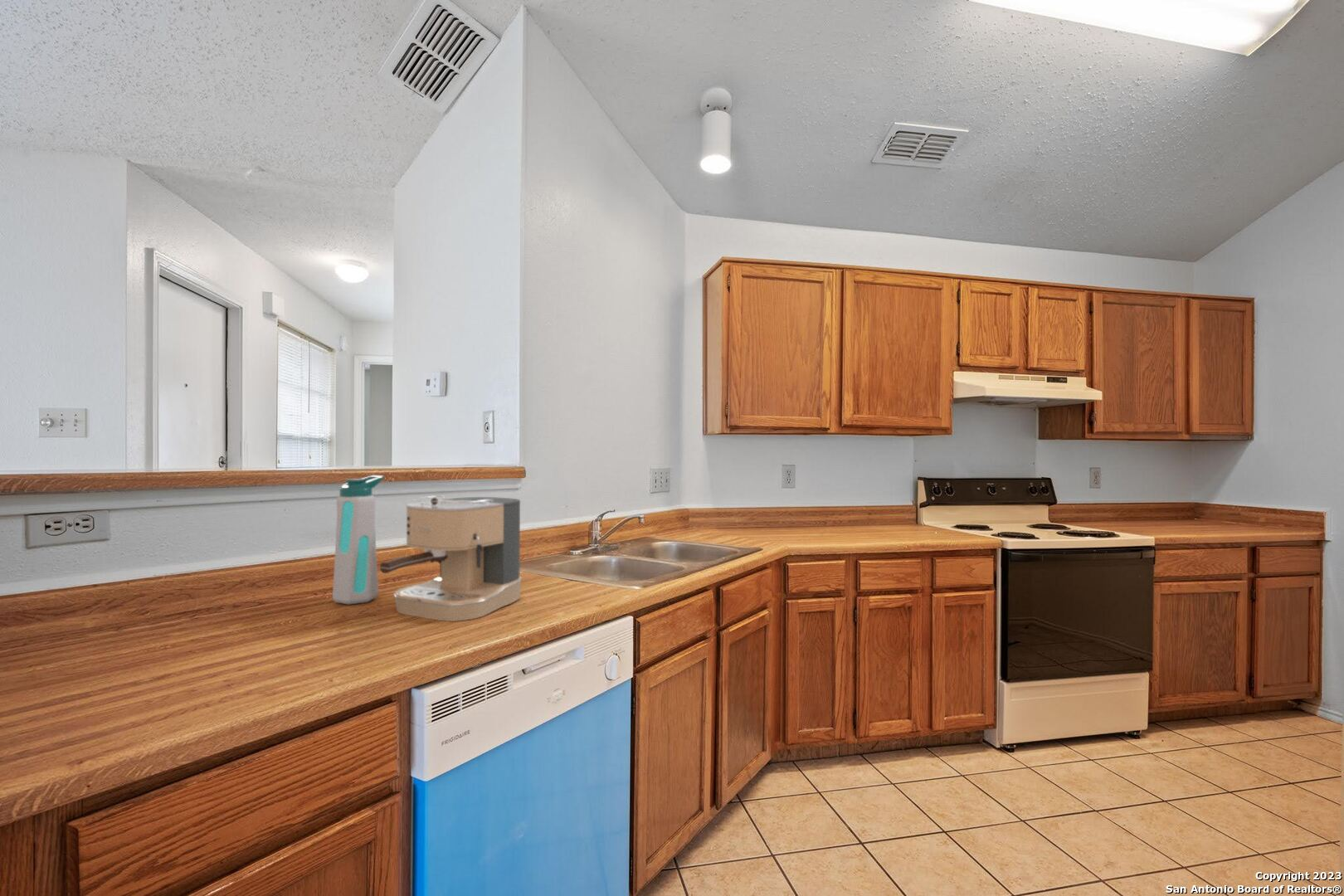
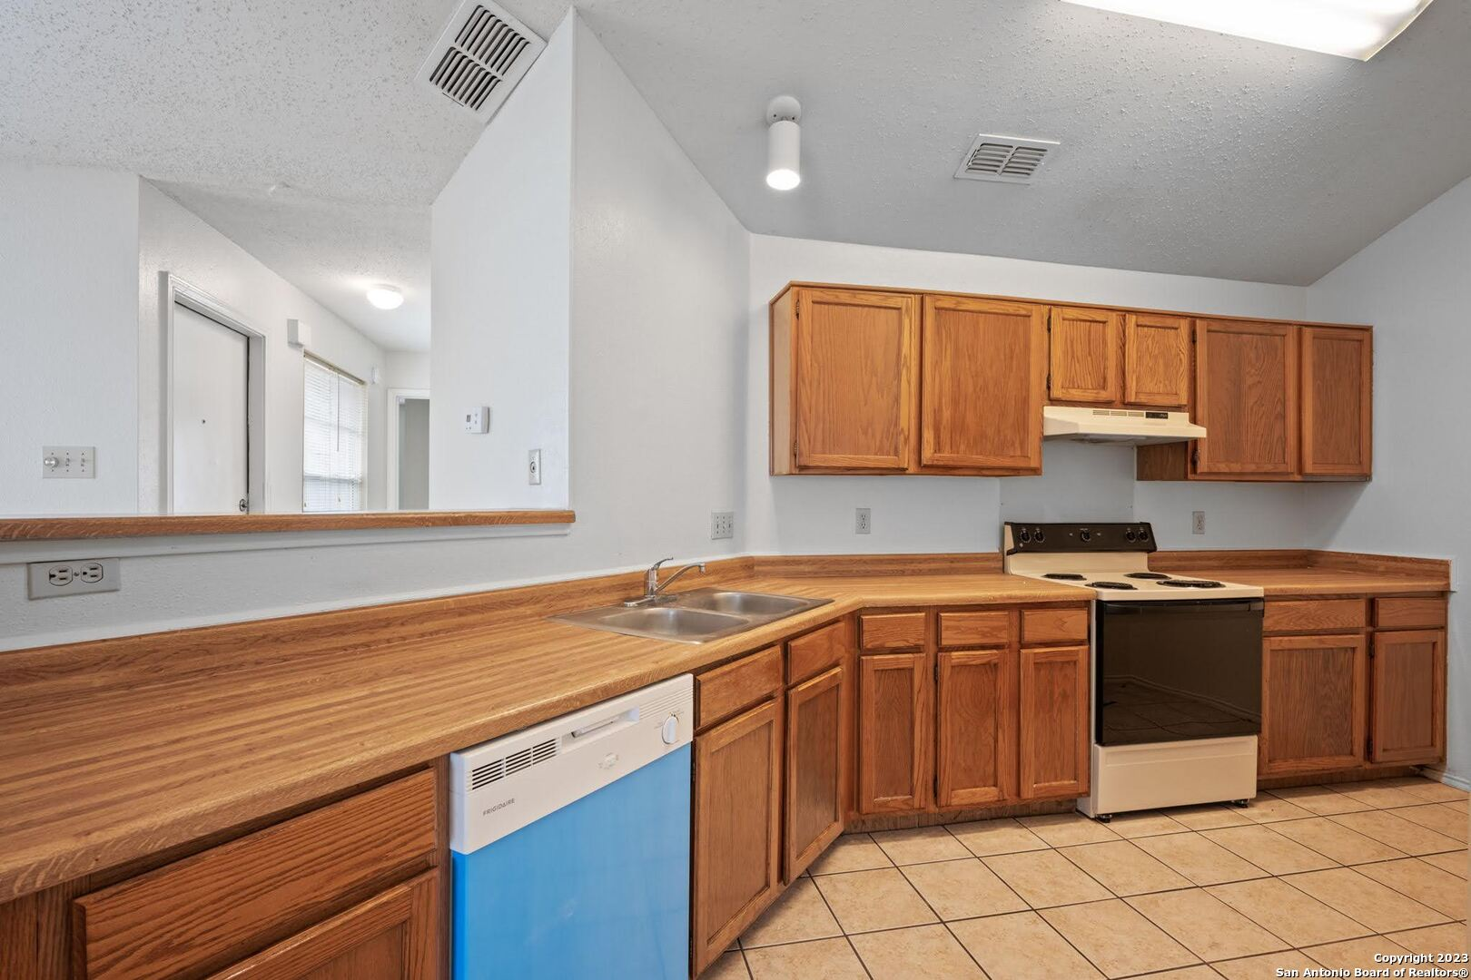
- coffee maker (451, 551)
- water bottle (358, 538)
